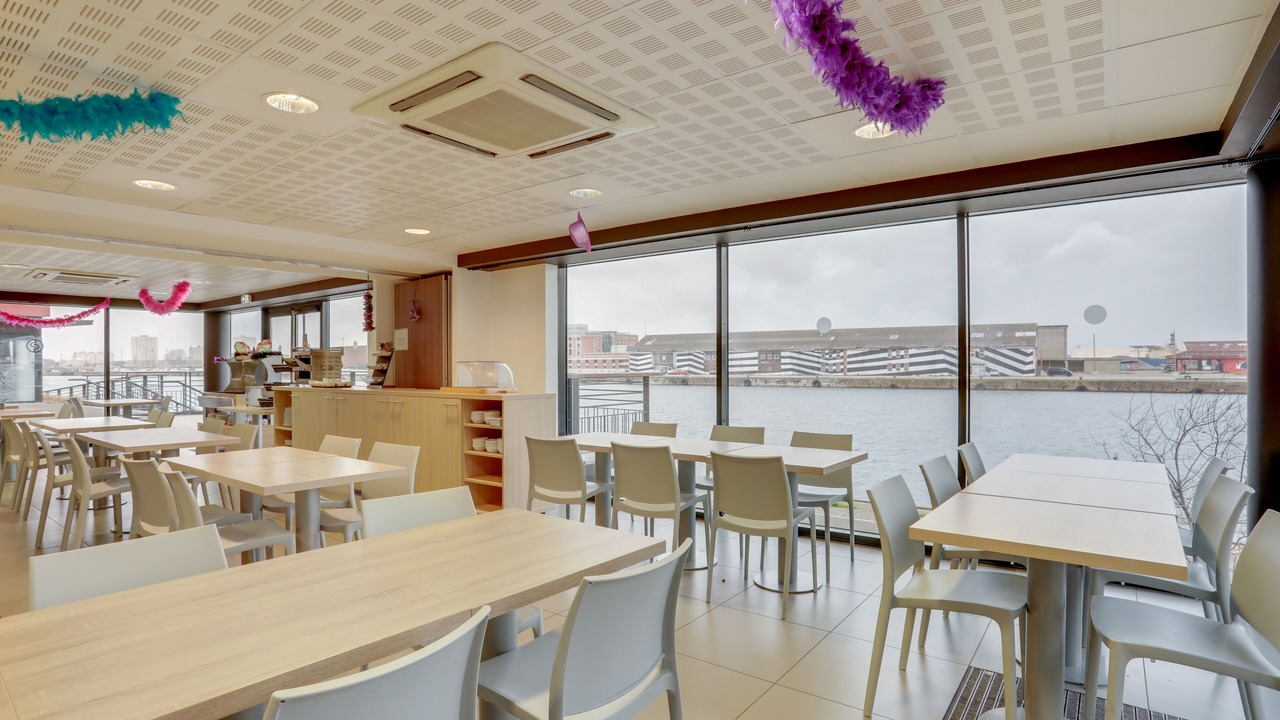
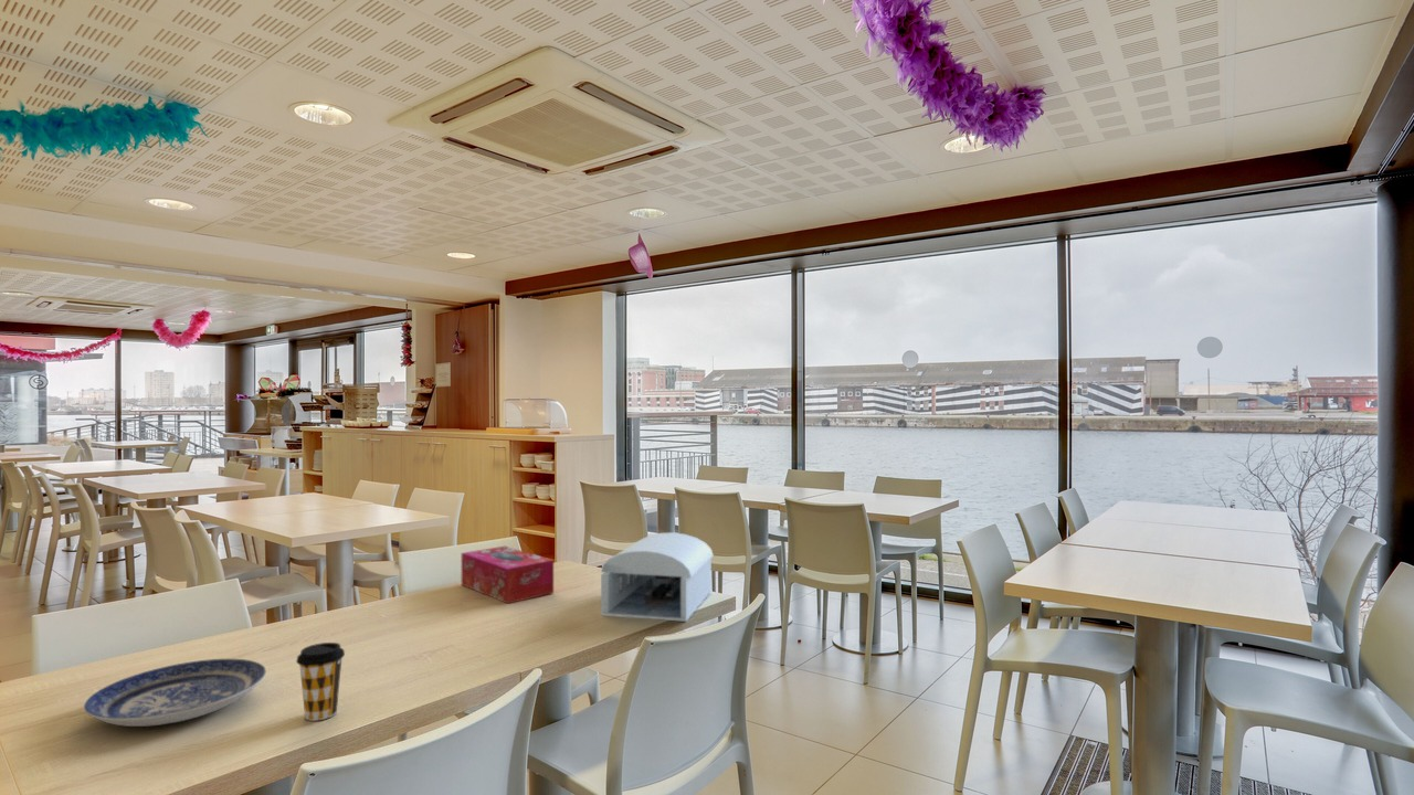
+ tissue box (506, 572)
+ coffee cup (320, 681)
+ plate (180, 696)
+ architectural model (658, 572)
